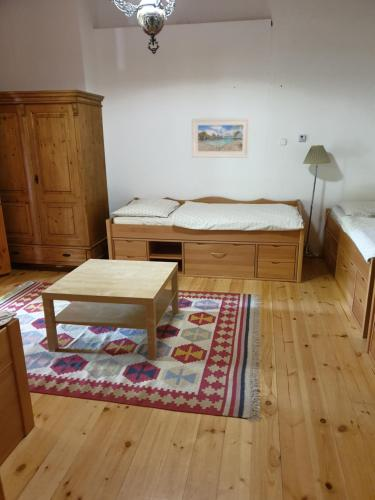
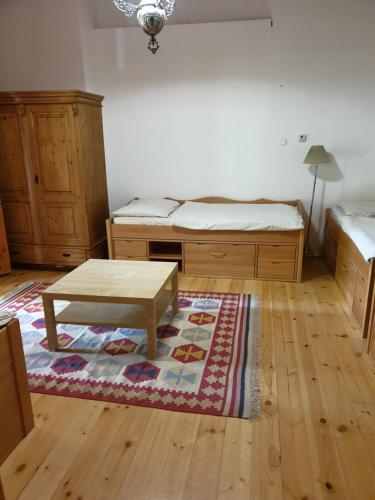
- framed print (220, 138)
